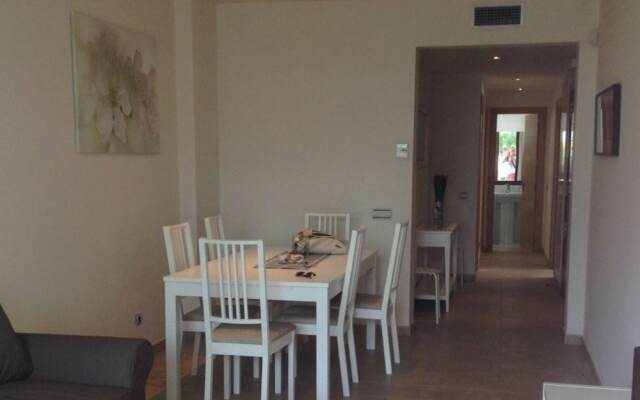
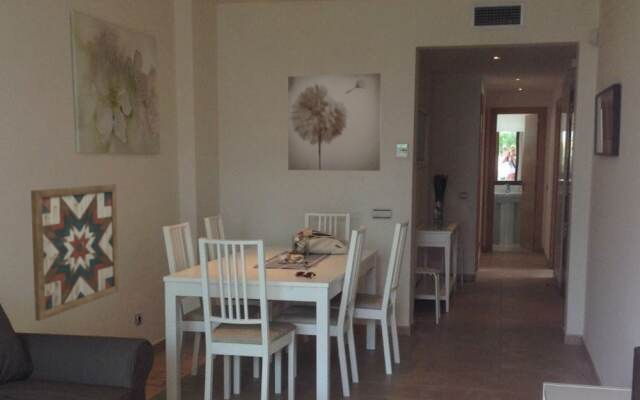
+ wall art (333, 123)
+ wall art (79, 246)
